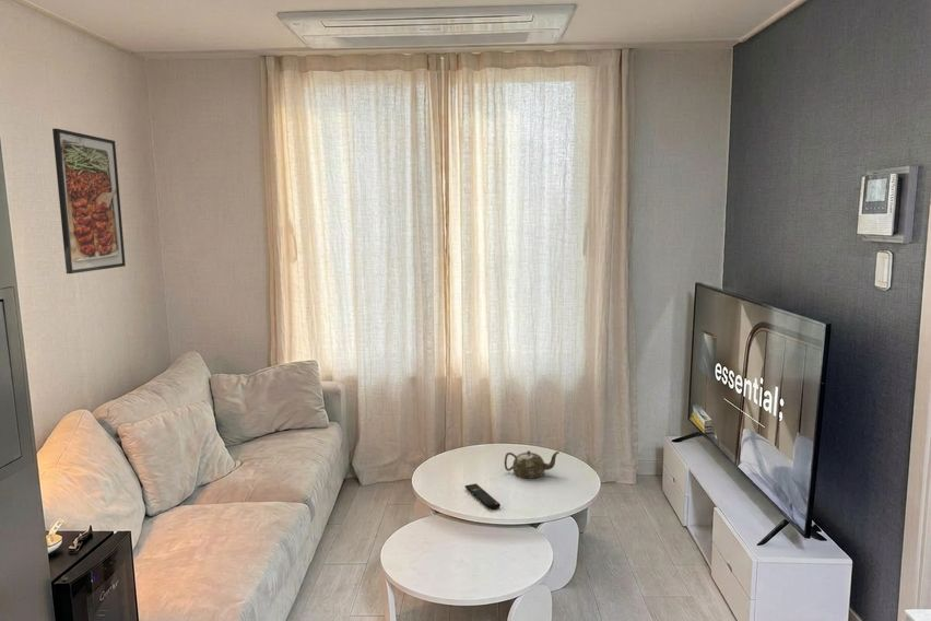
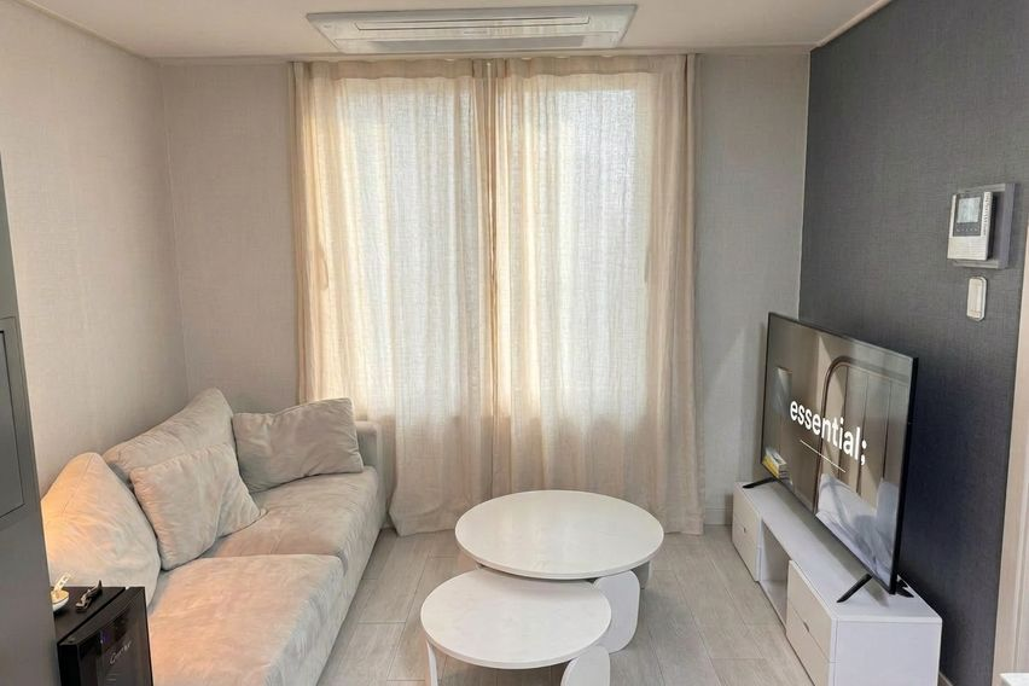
- remote control (482, 496)
- teapot (531, 461)
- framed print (92, 202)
